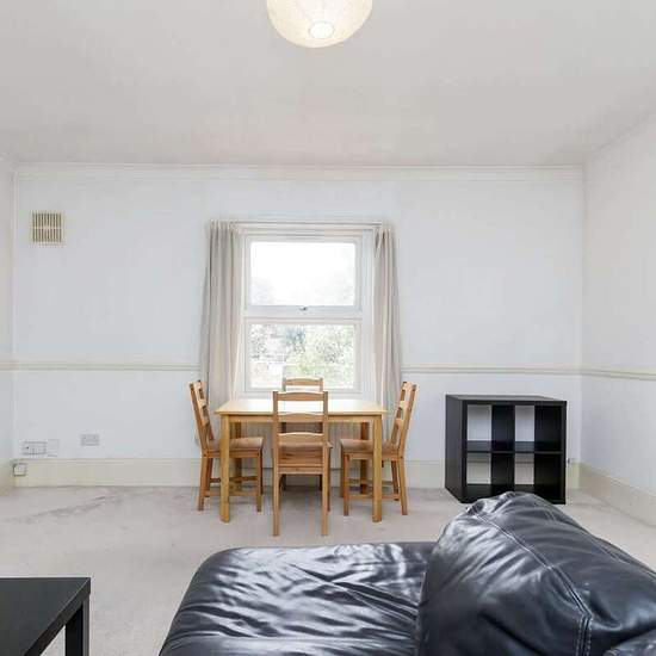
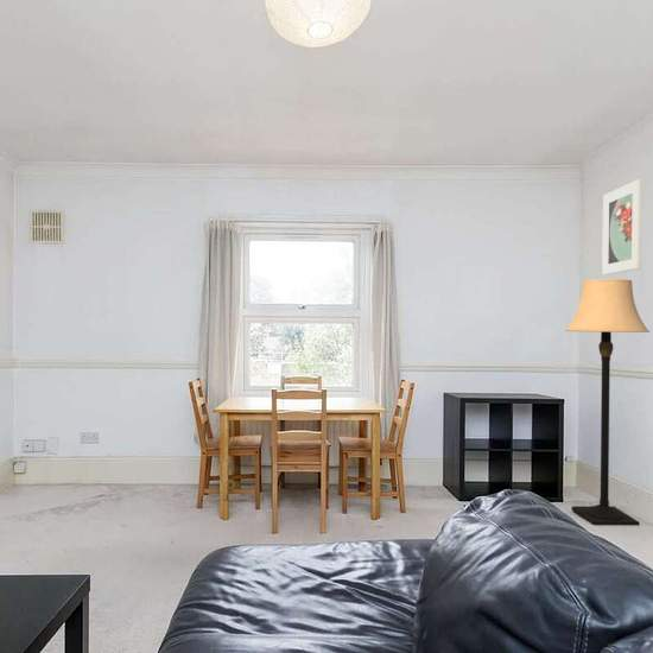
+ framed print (620, 229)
+ lamp (604, 399)
